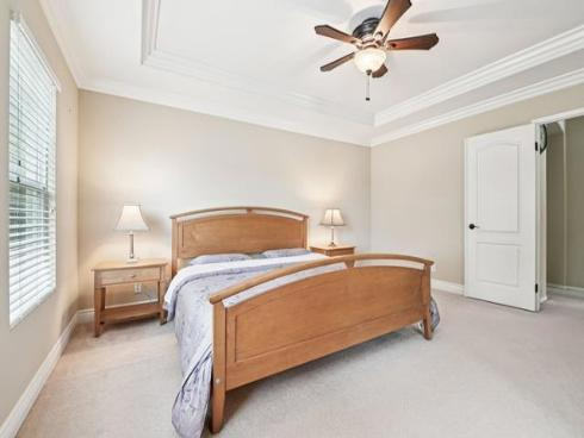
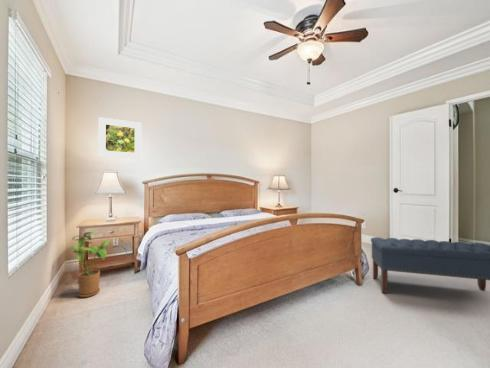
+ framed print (120, 139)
+ bench (433, 266)
+ house plant (91, 262)
